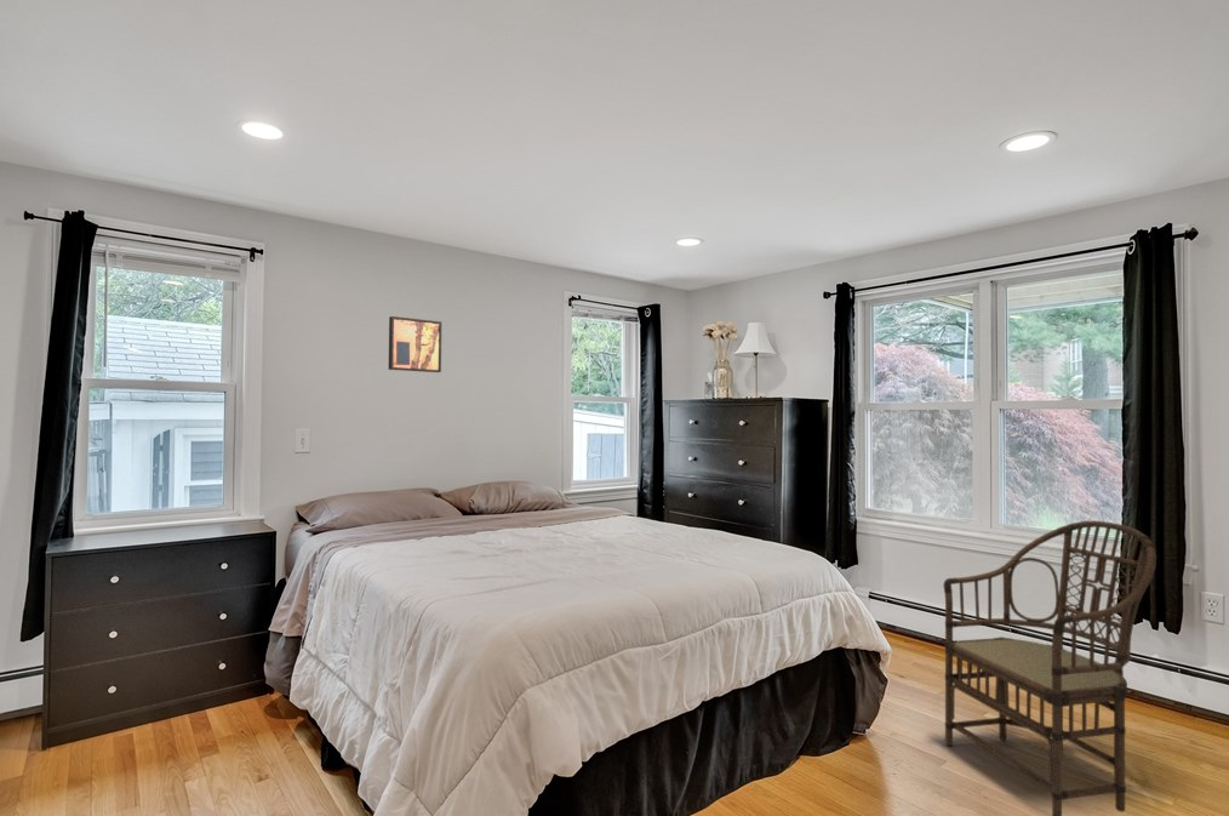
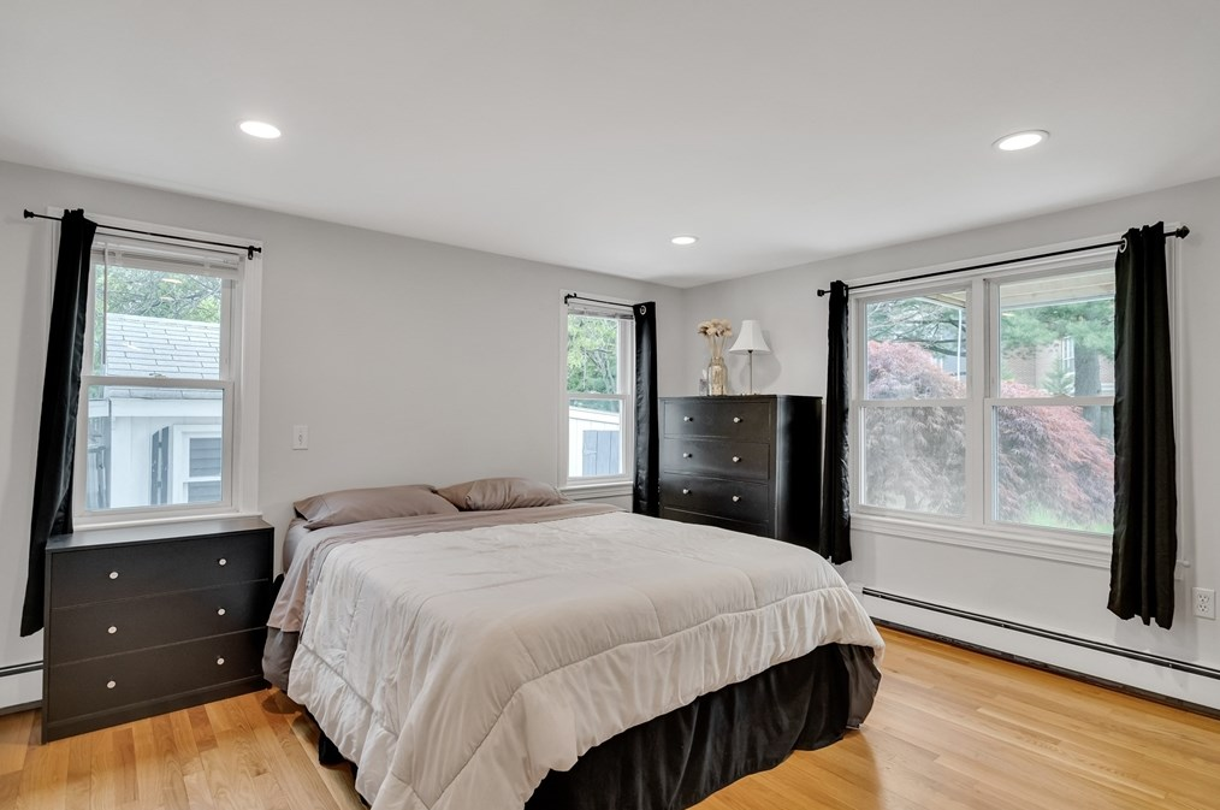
- wall art (415, 344)
- armchair (1054, 646)
